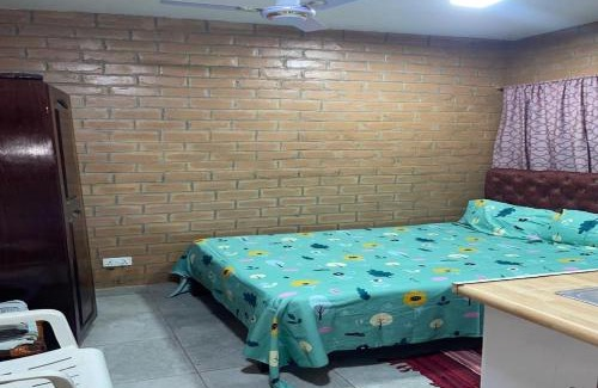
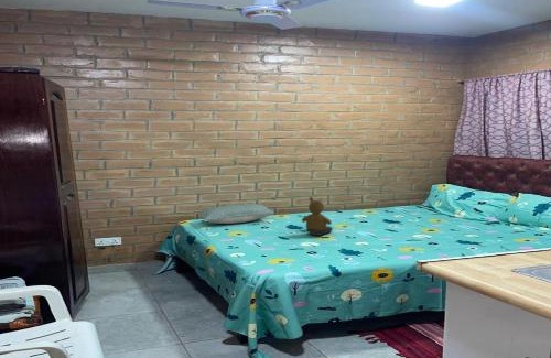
+ bear (318, 215)
+ pillow (236, 213)
